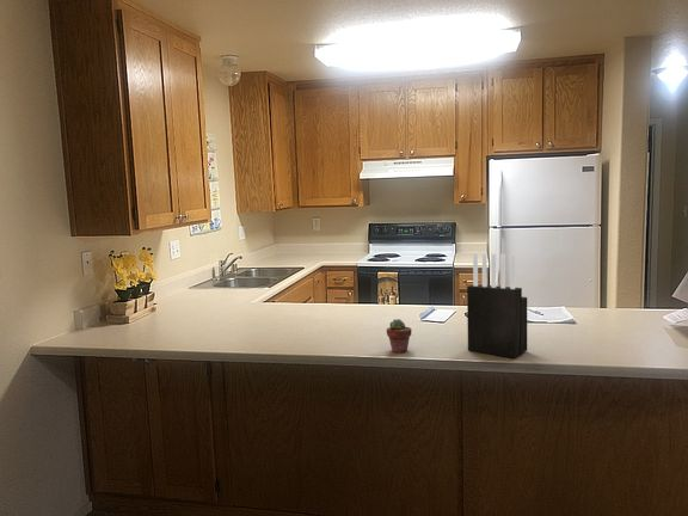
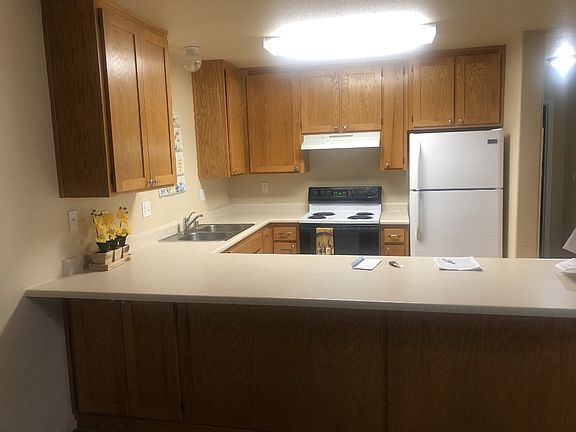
- knife block (498, 301)
- potted succulent (399, 334)
